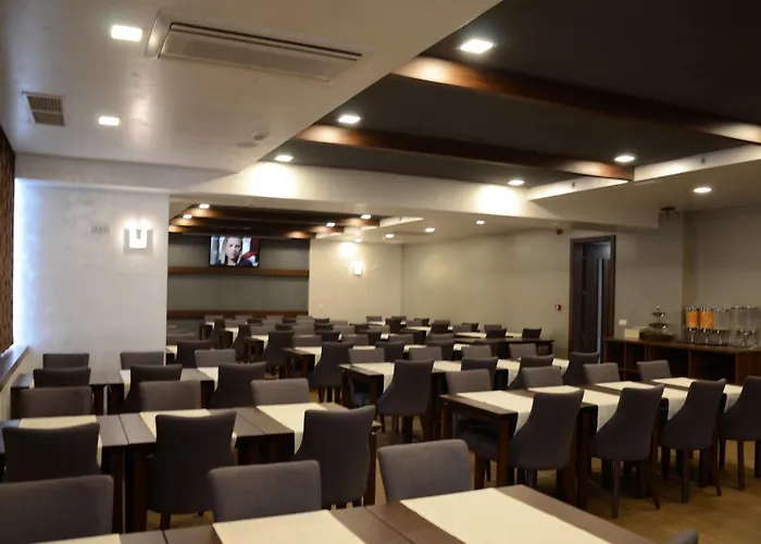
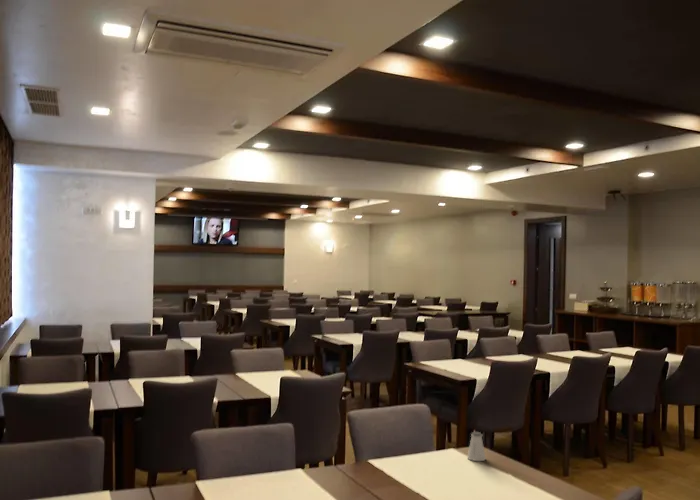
+ saltshaker (476, 445)
